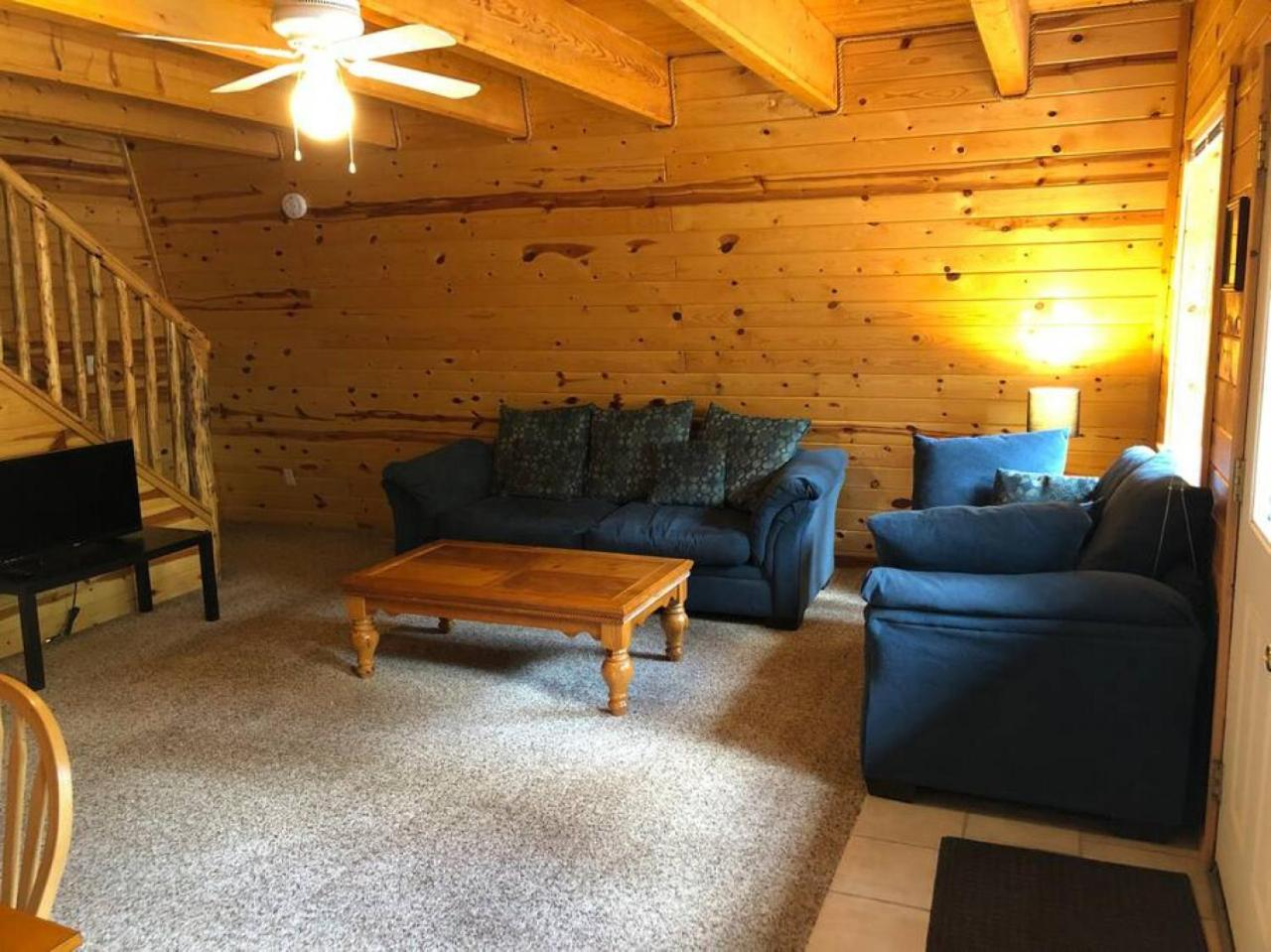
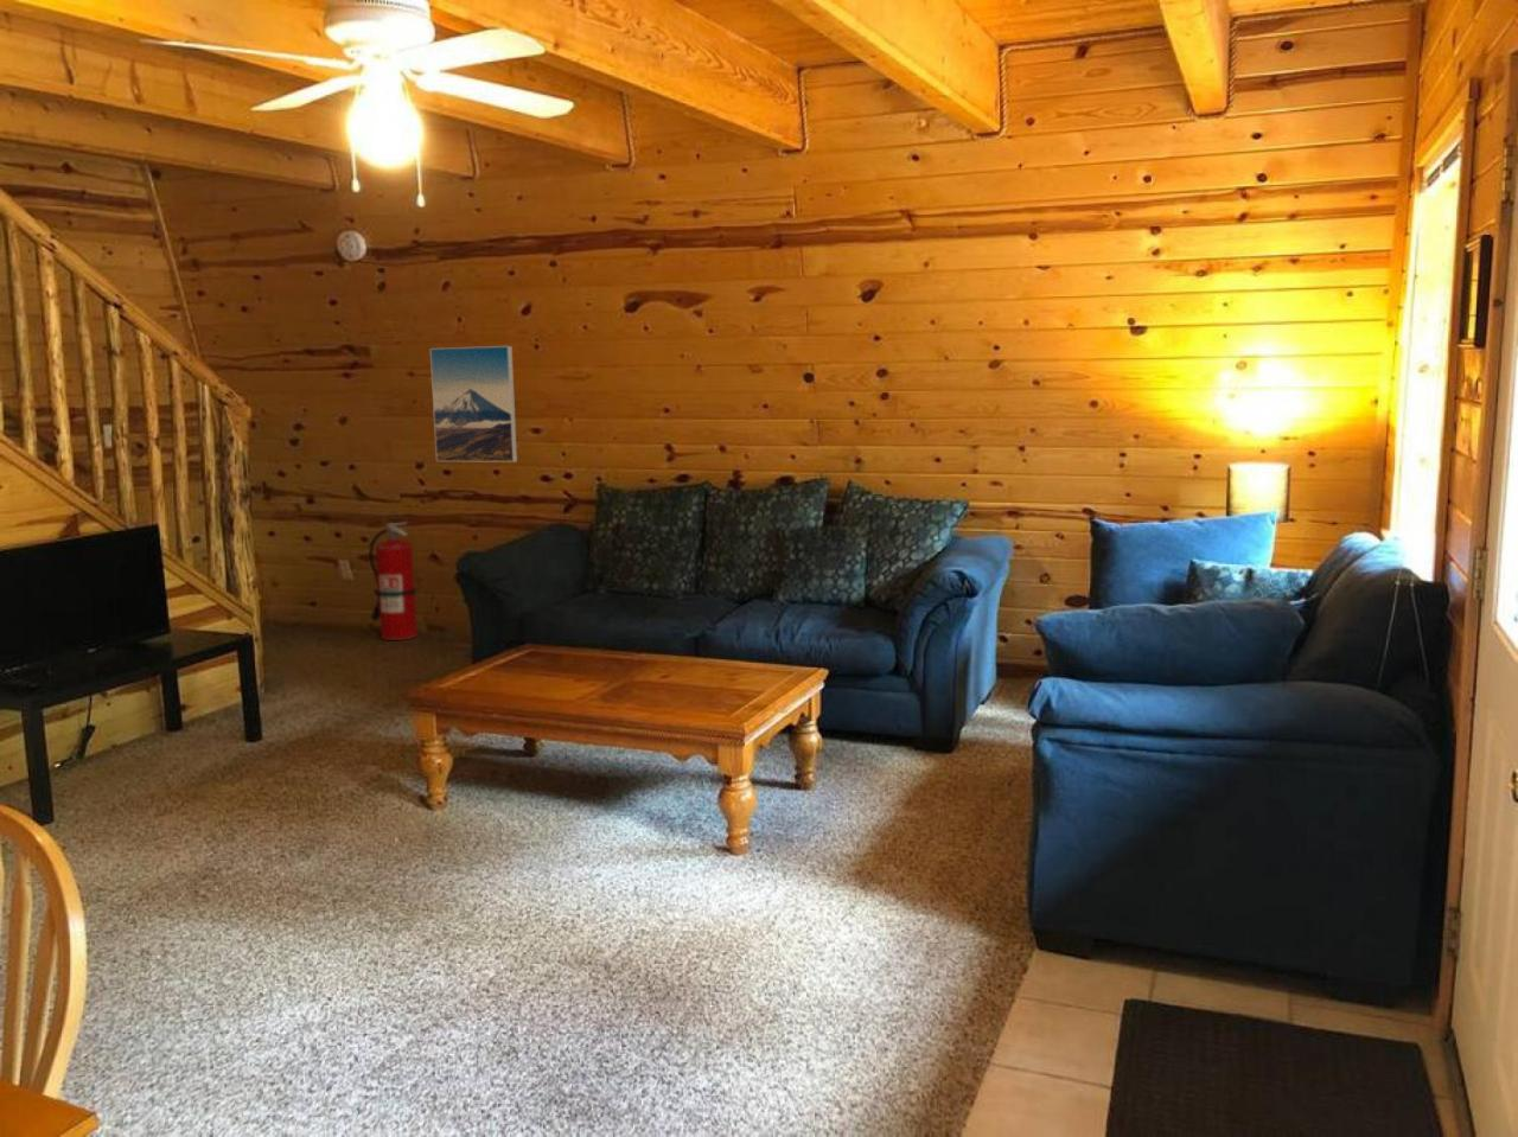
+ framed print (473, 405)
+ fire extinguisher (389, 578)
